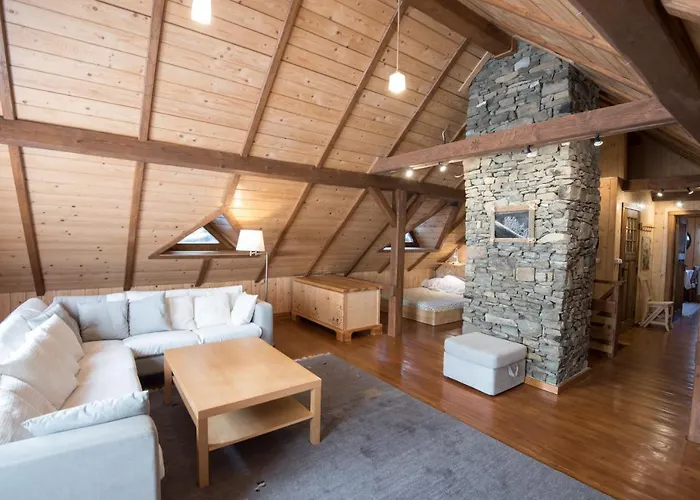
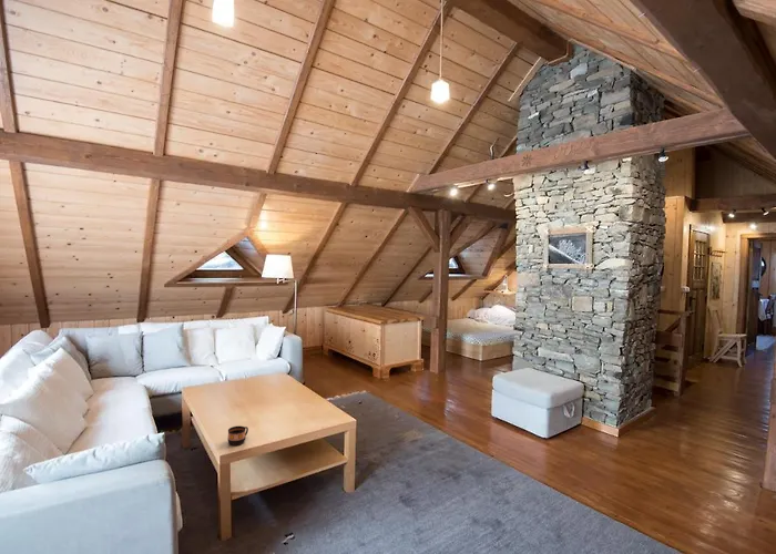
+ cup (237, 435)
